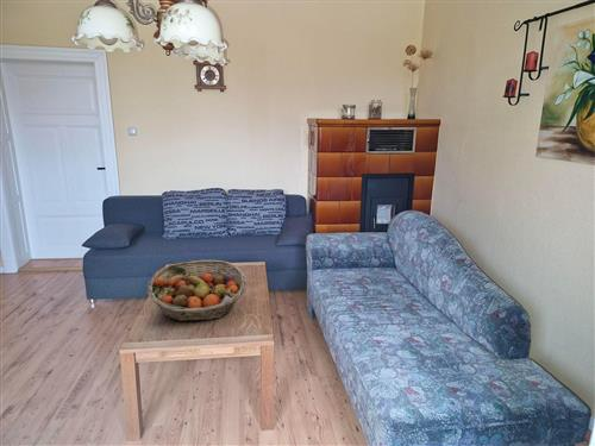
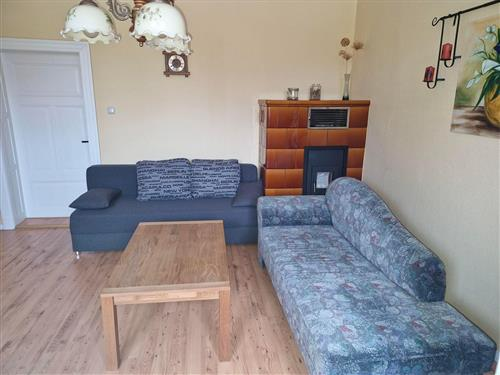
- fruit basket (198, 289)
